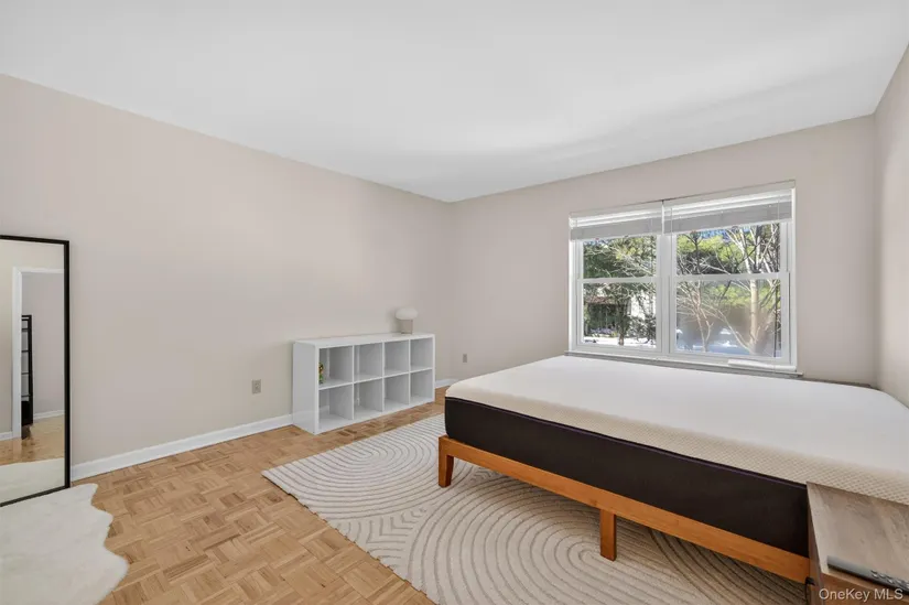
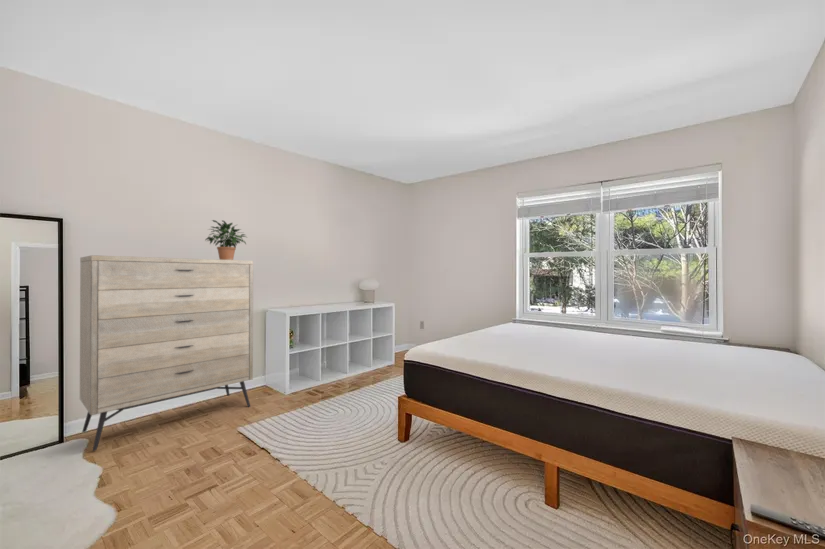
+ potted plant (226, 239)
+ dresser (174, 338)
